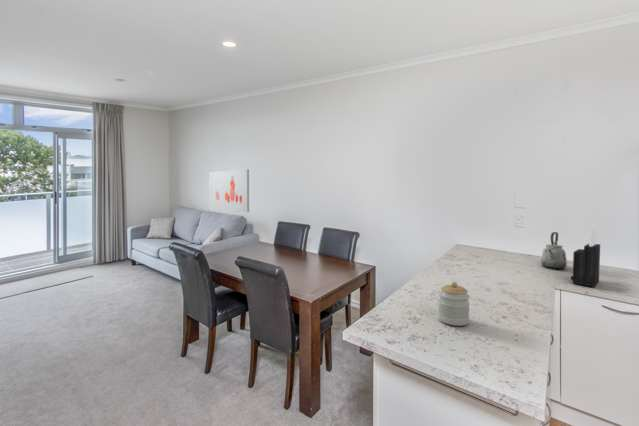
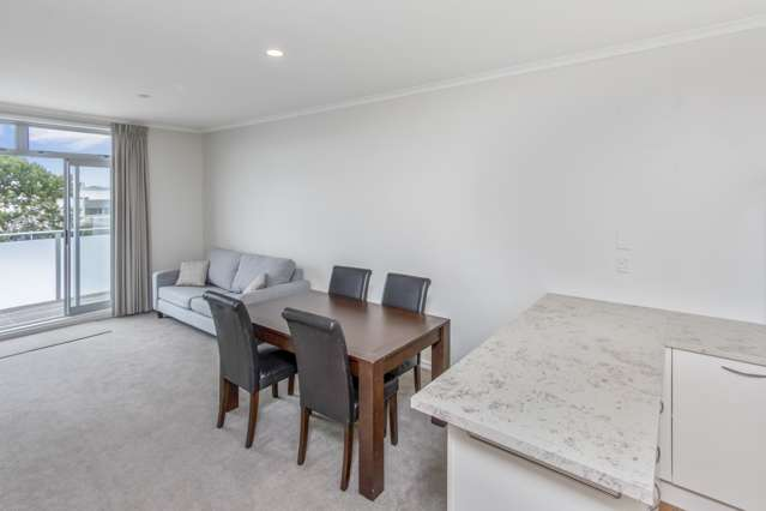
- knife block (584, 254)
- kettle (553, 250)
- jar (453, 301)
- wall art (228, 191)
